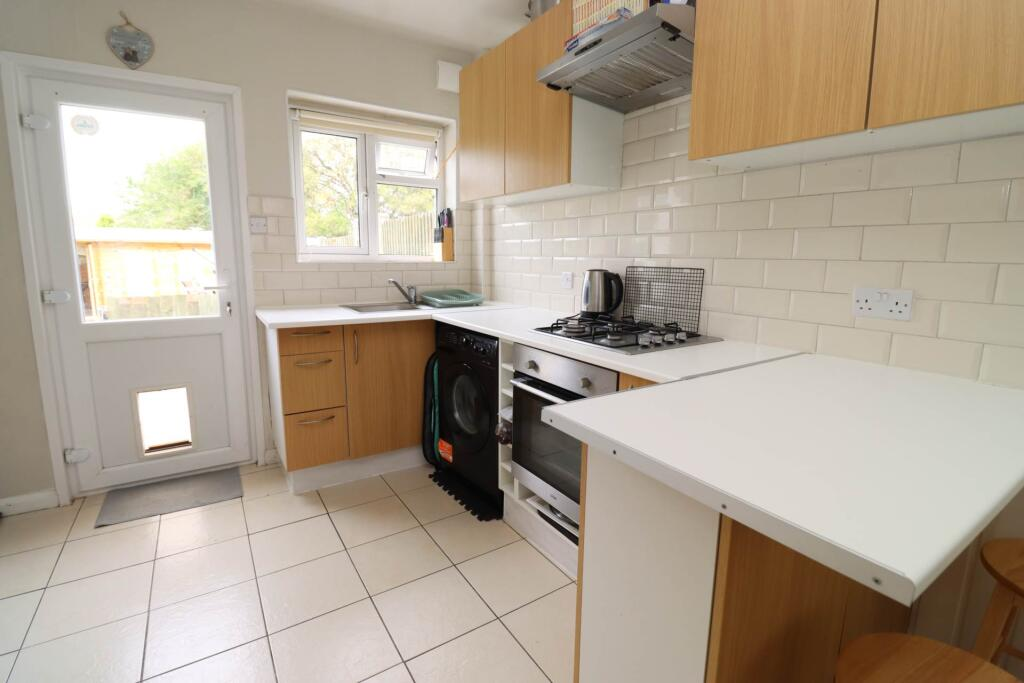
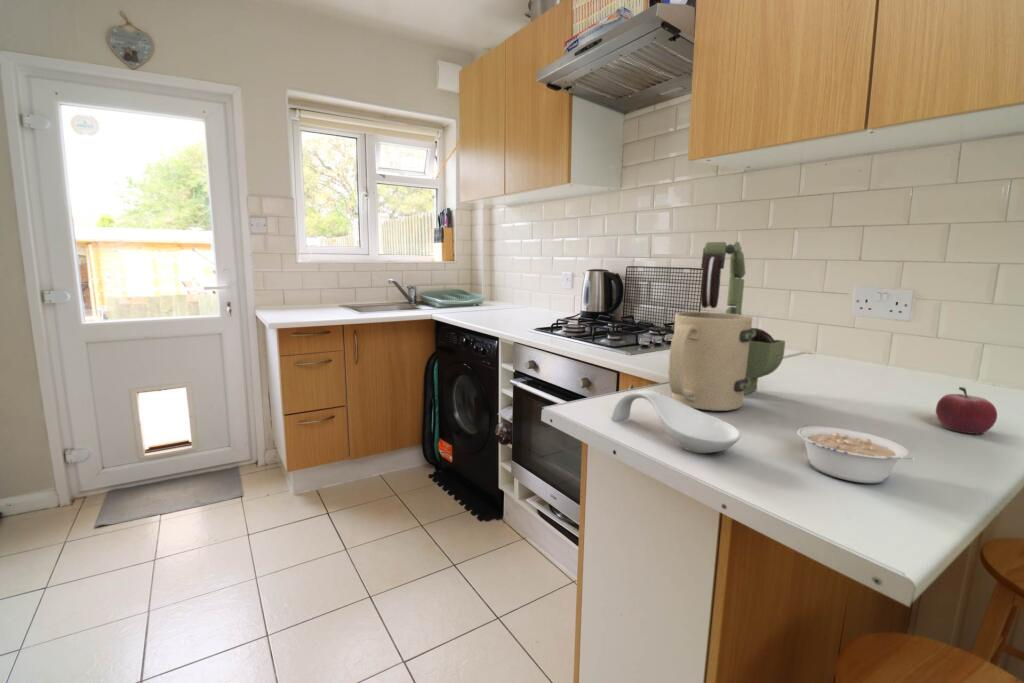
+ legume (852, 453)
+ fruit (966, 408)
+ cocoa (725, 321)
+ spoon rest (670, 418)
